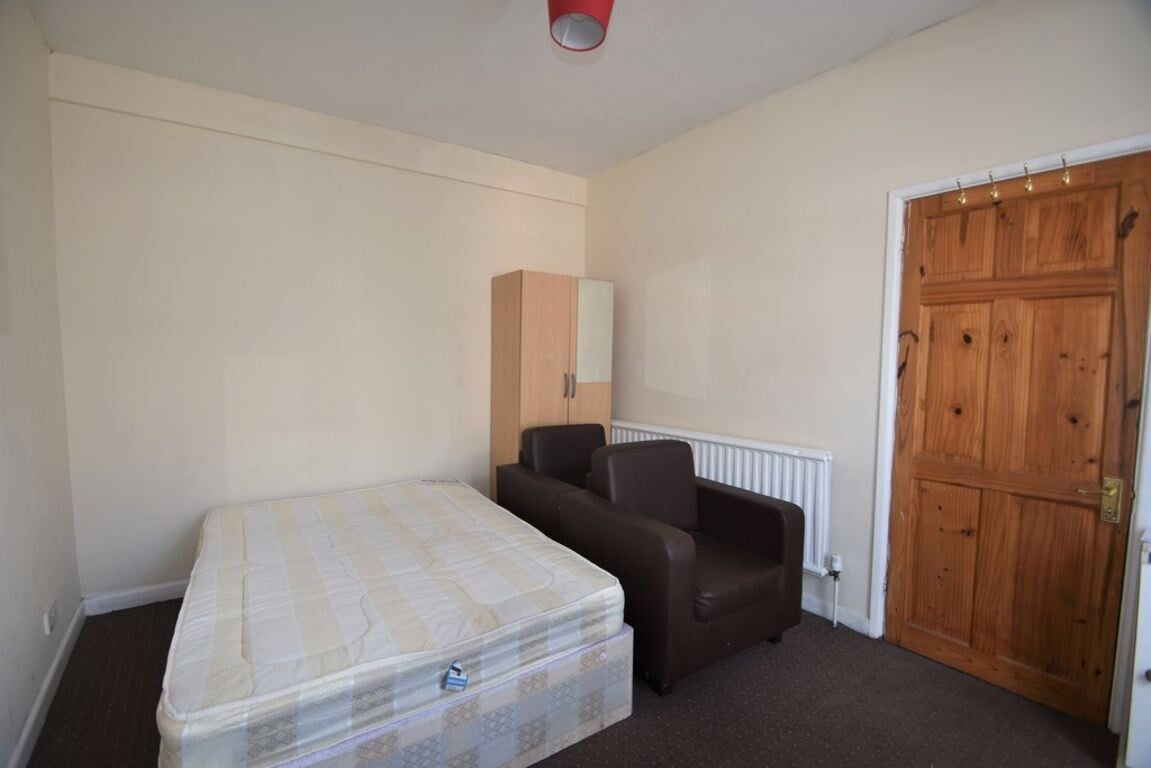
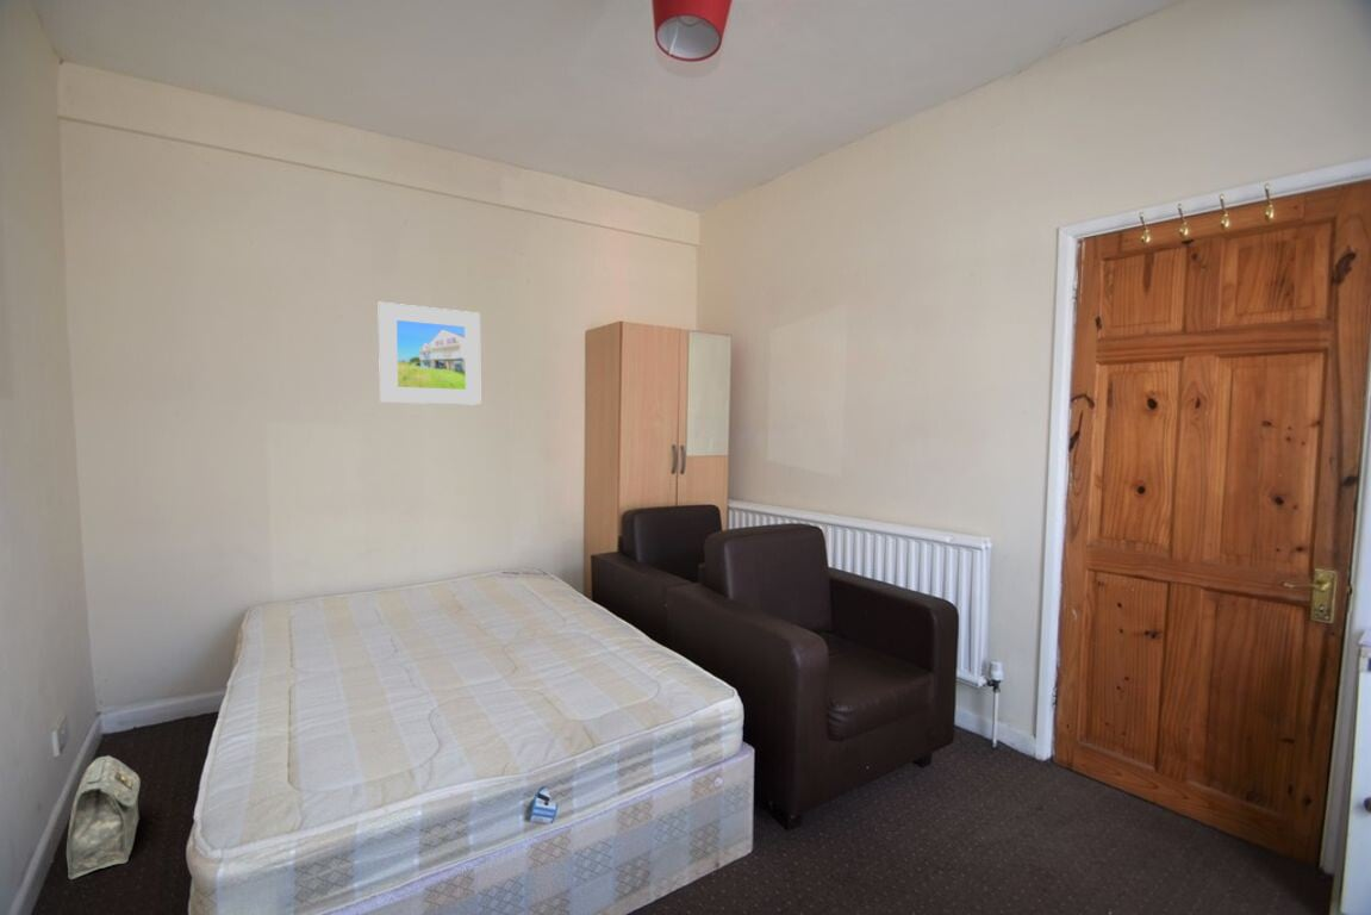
+ bag (104, 808)
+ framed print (431, 355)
